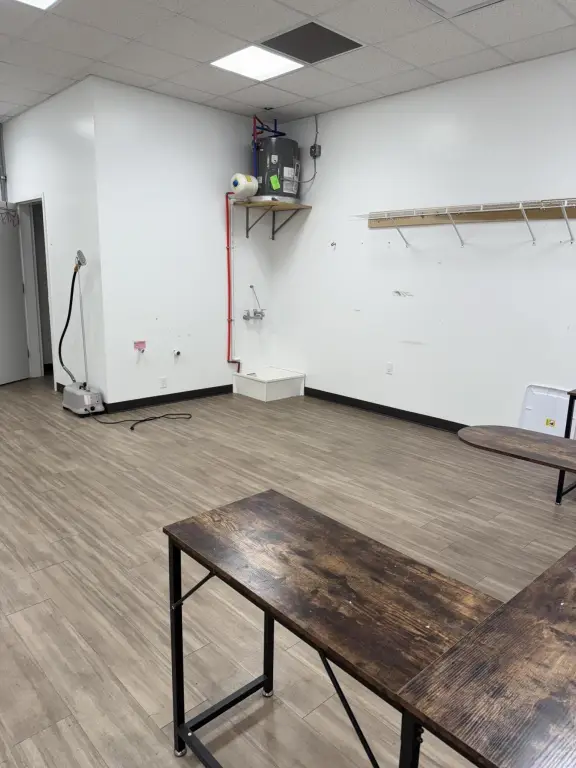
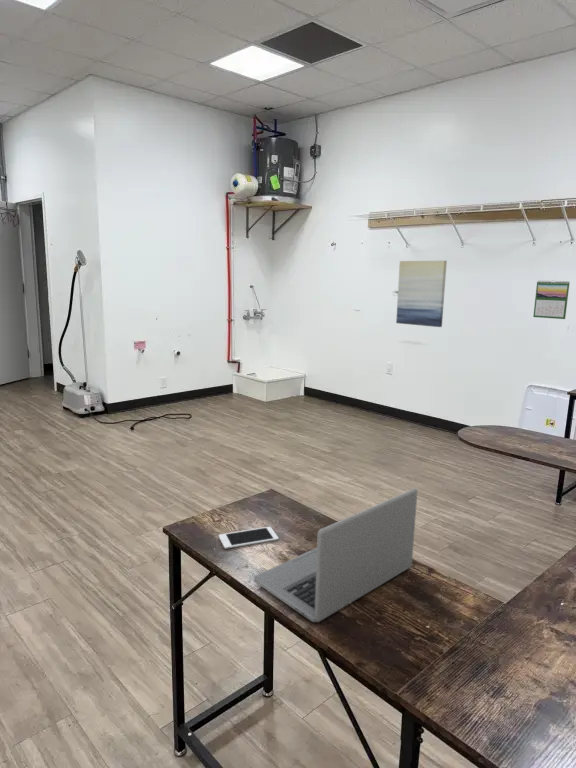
+ wall art (420, 293)
+ calendar (551, 299)
+ cell phone (248, 537)
+ laptop (336, 535)
